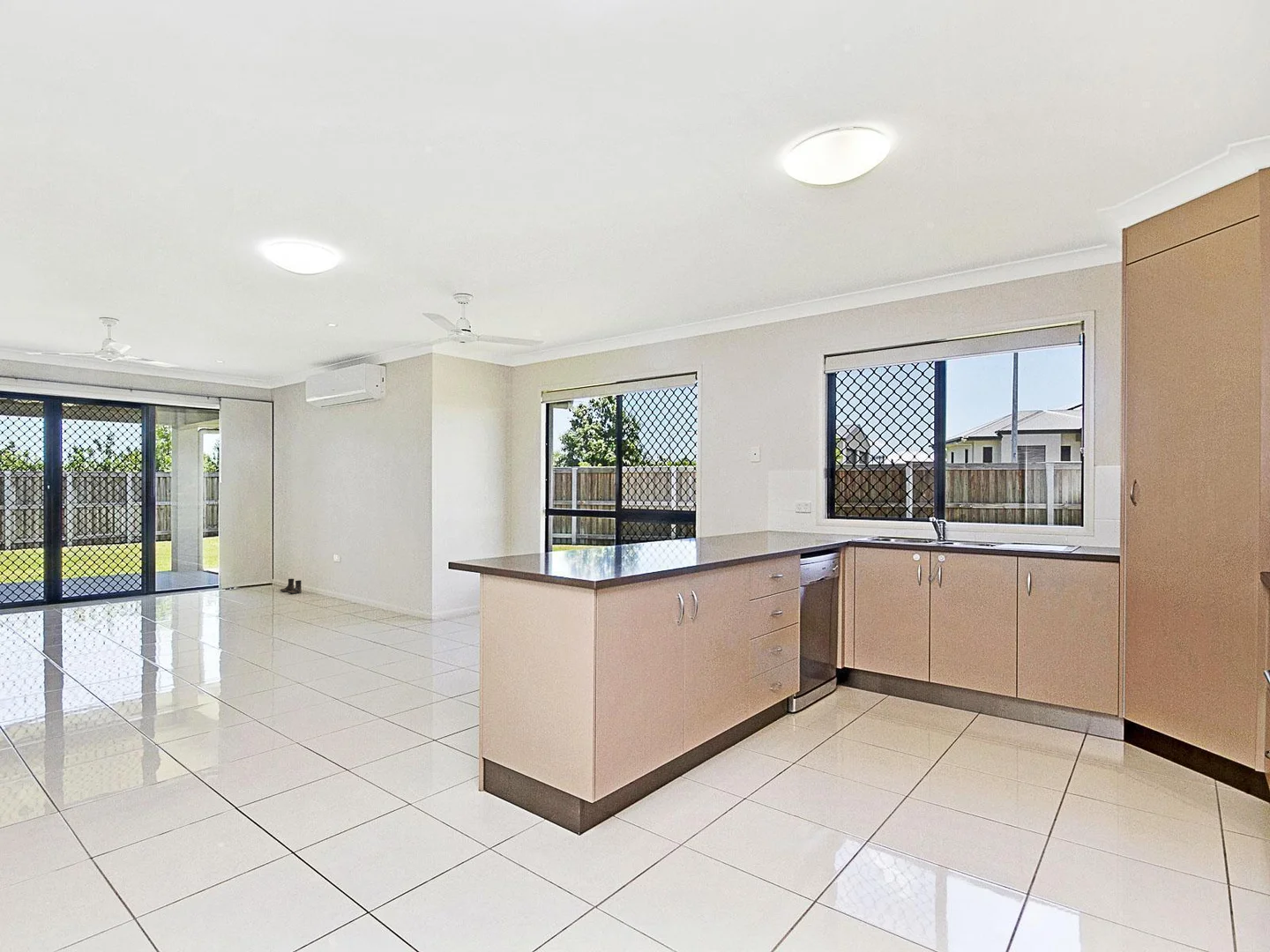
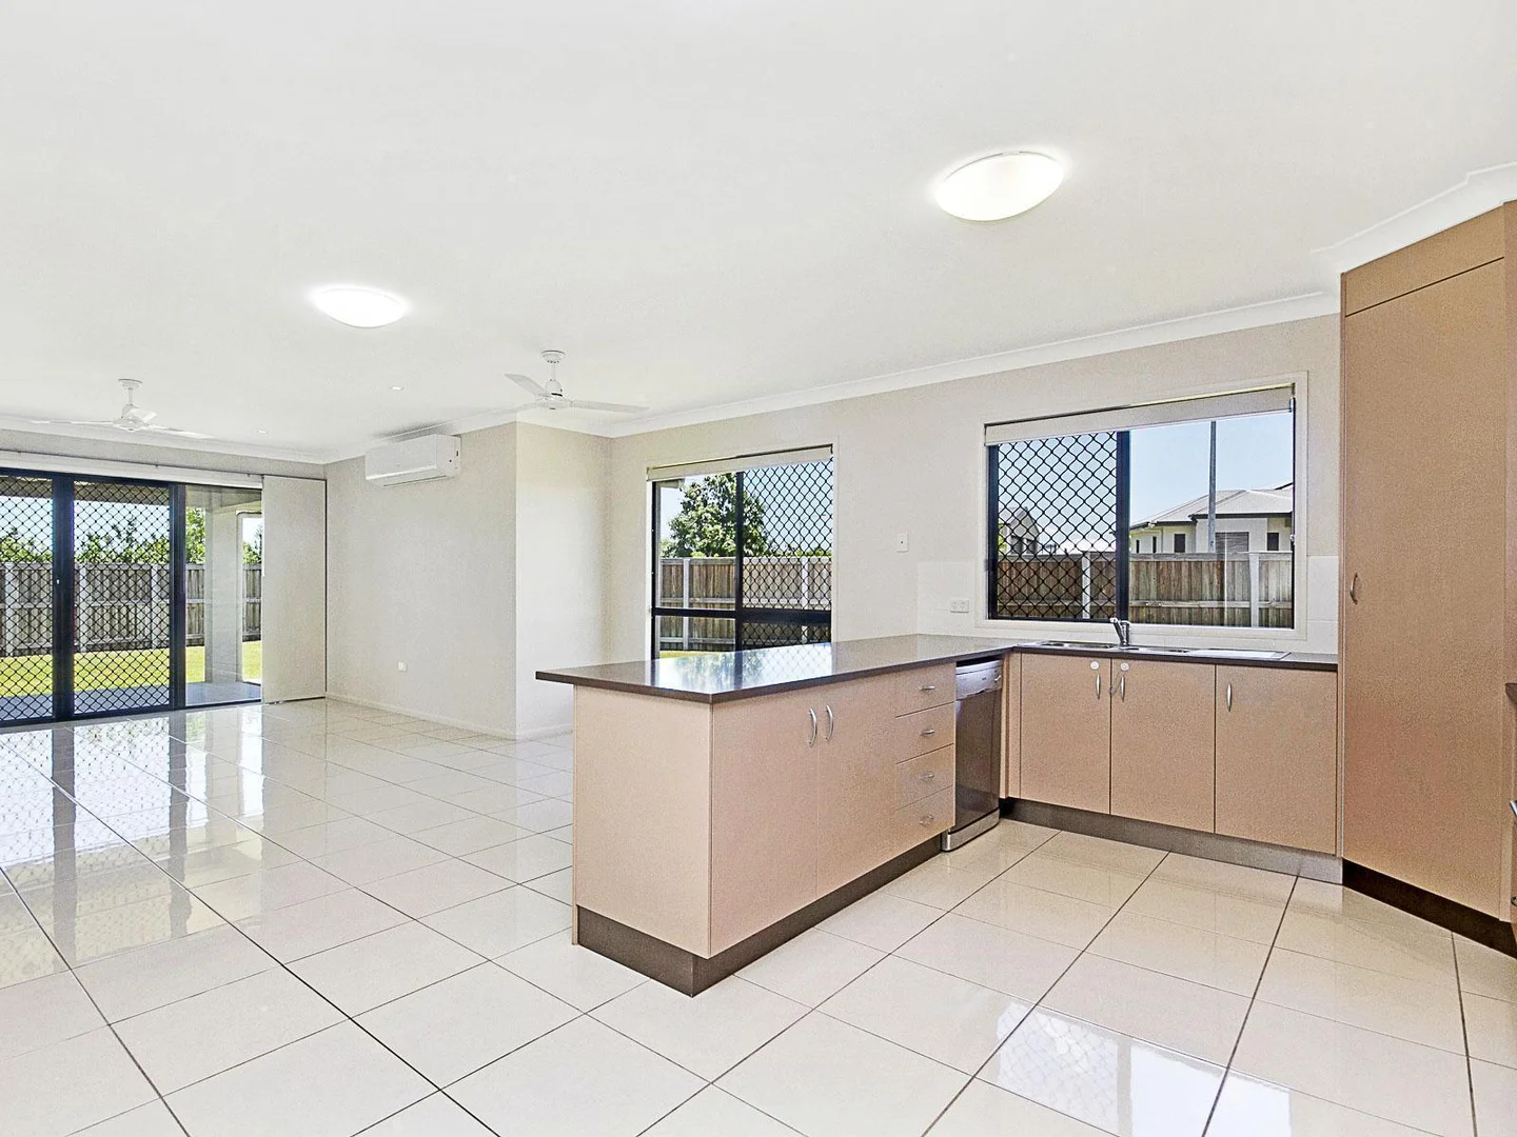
- boots (290, 586)
